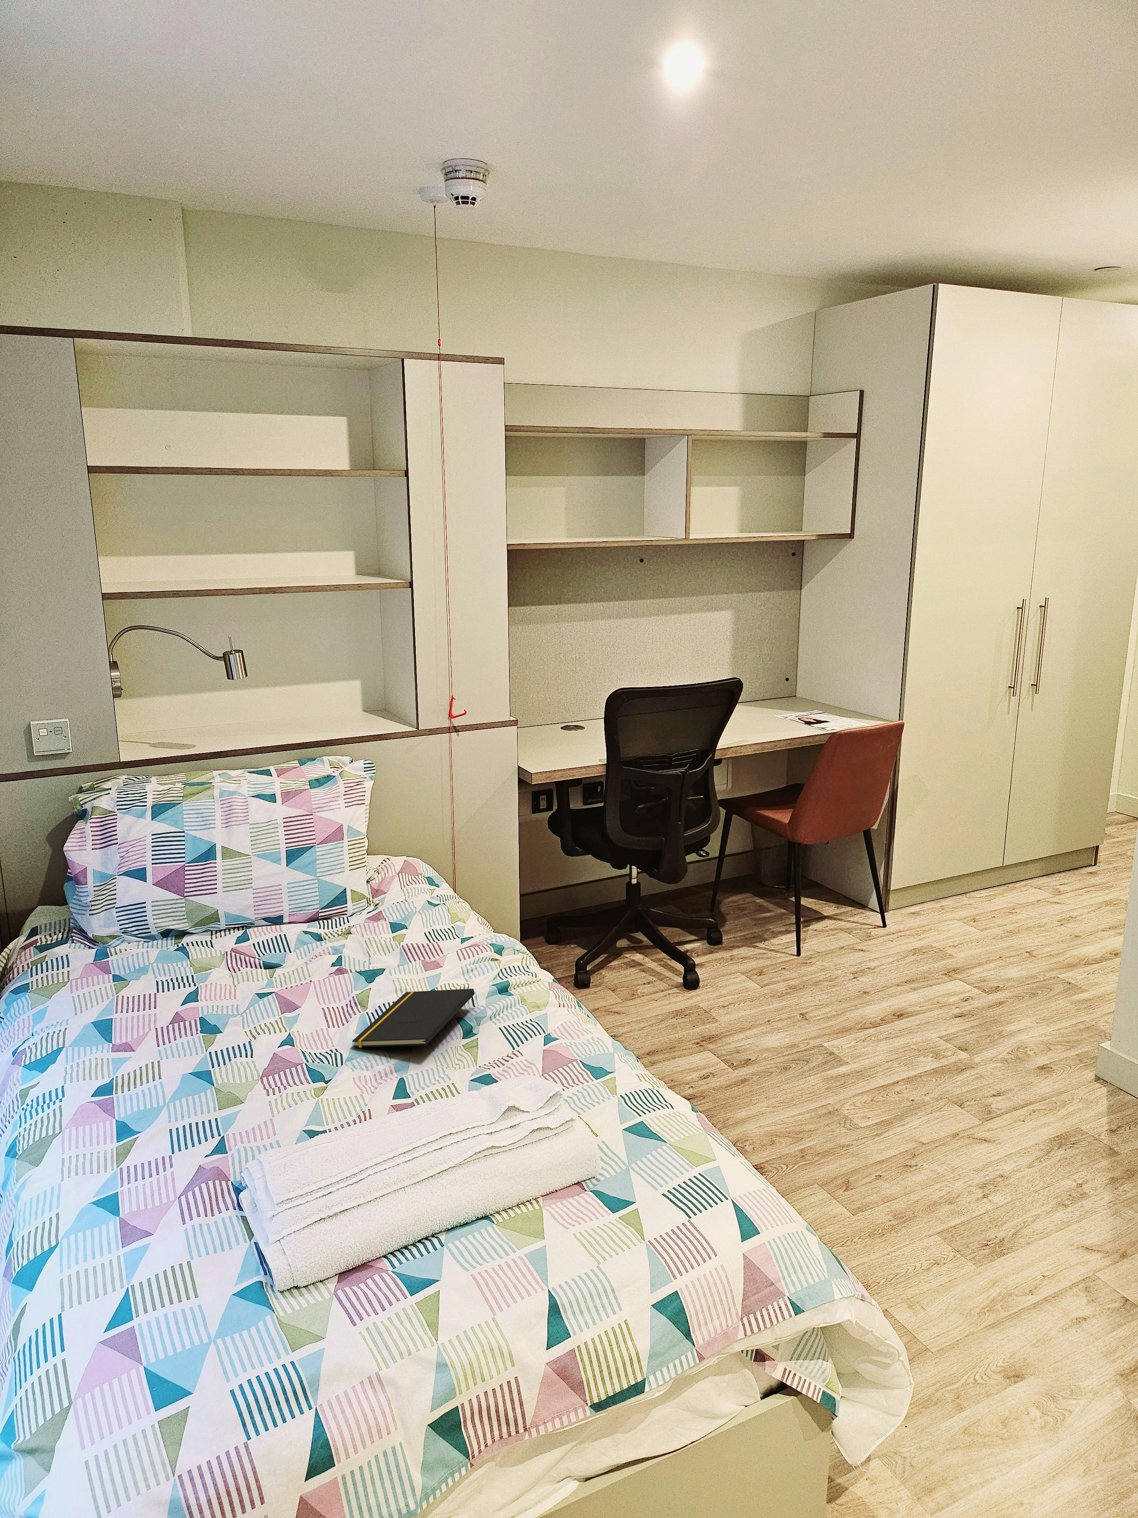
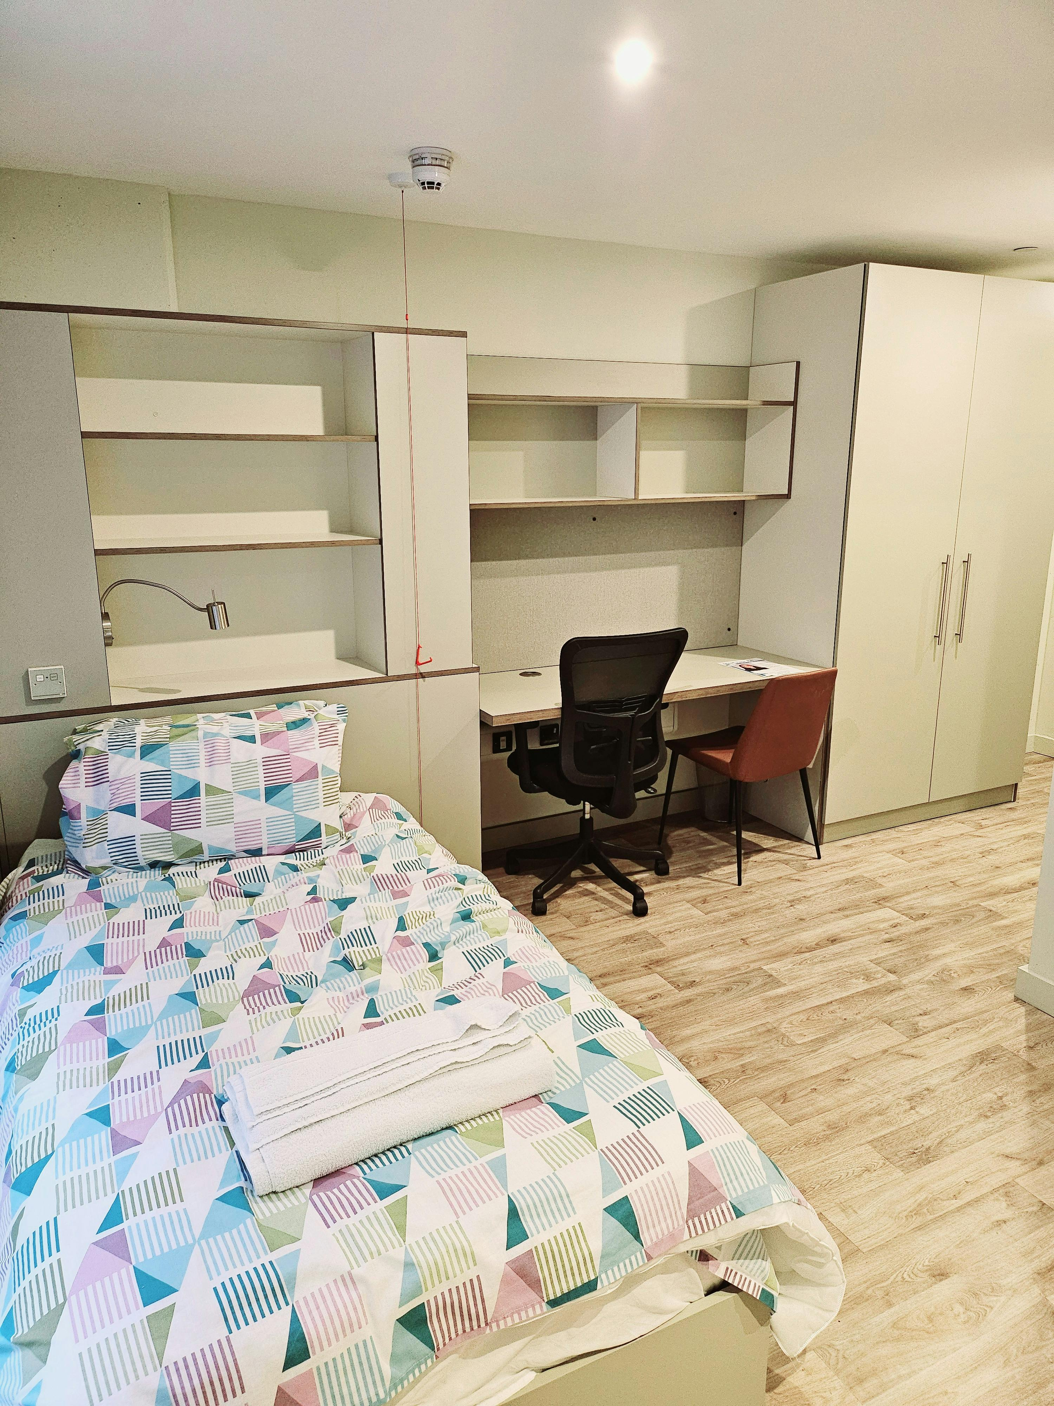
- notepad (415, 1017)
